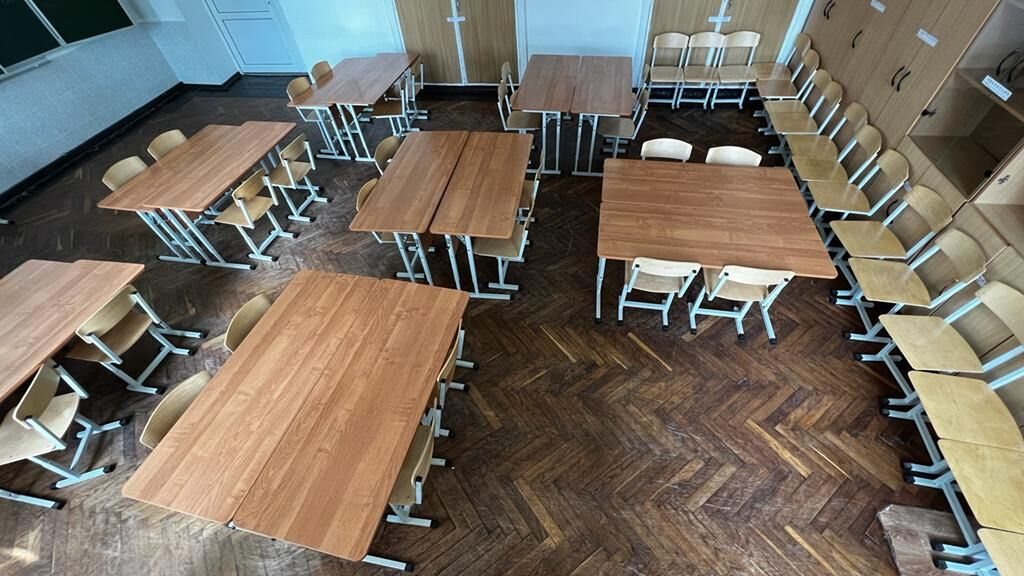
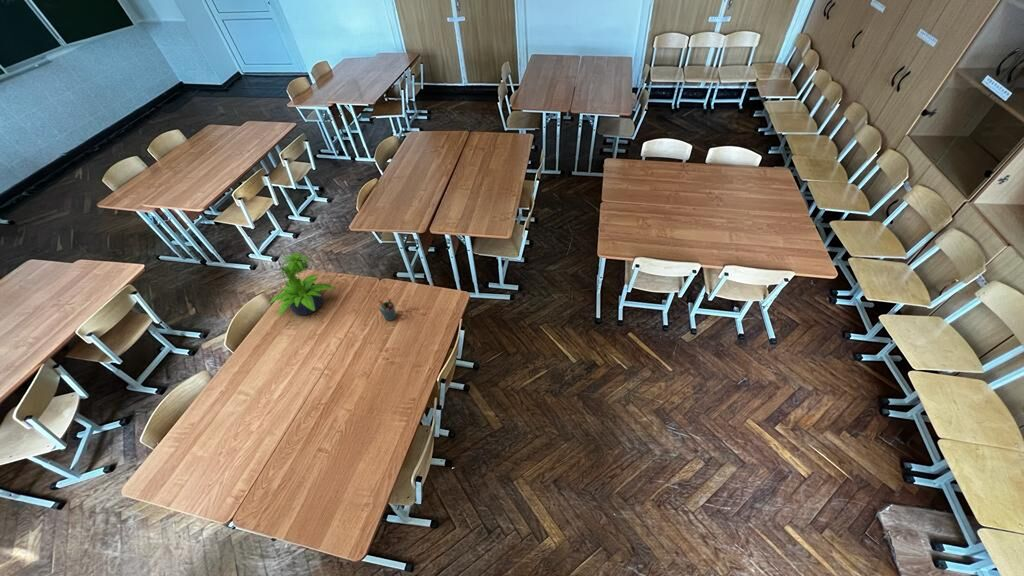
+ potted plant (295, 283)
+ pen holder (387, 309)
